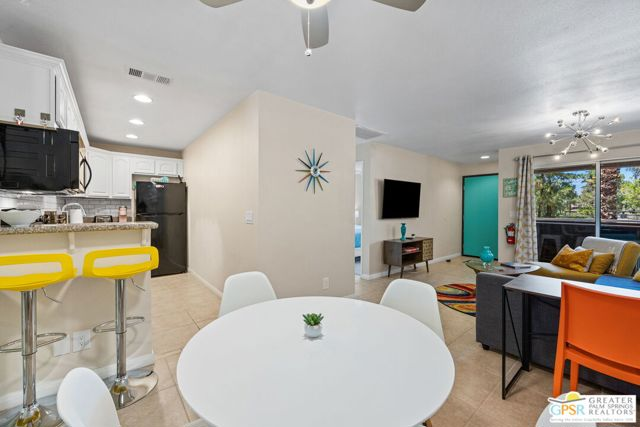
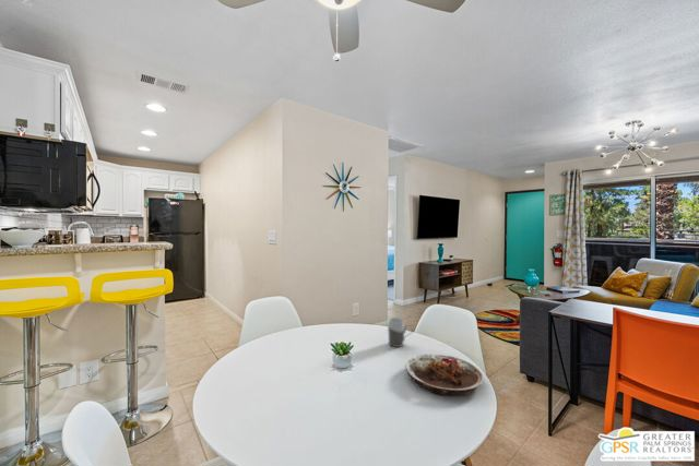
+ plate (442, 370)
+ mug (400, 332)
